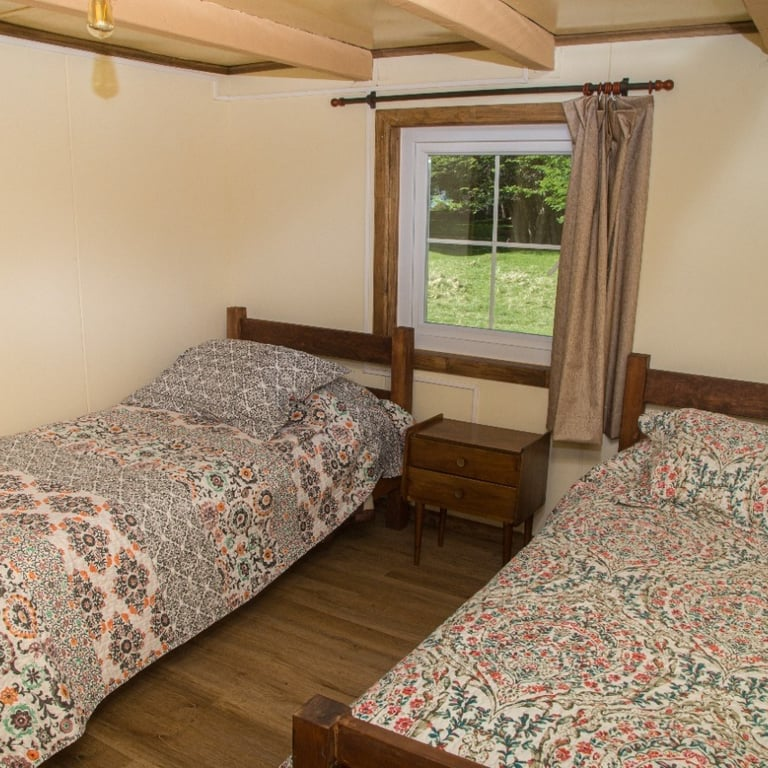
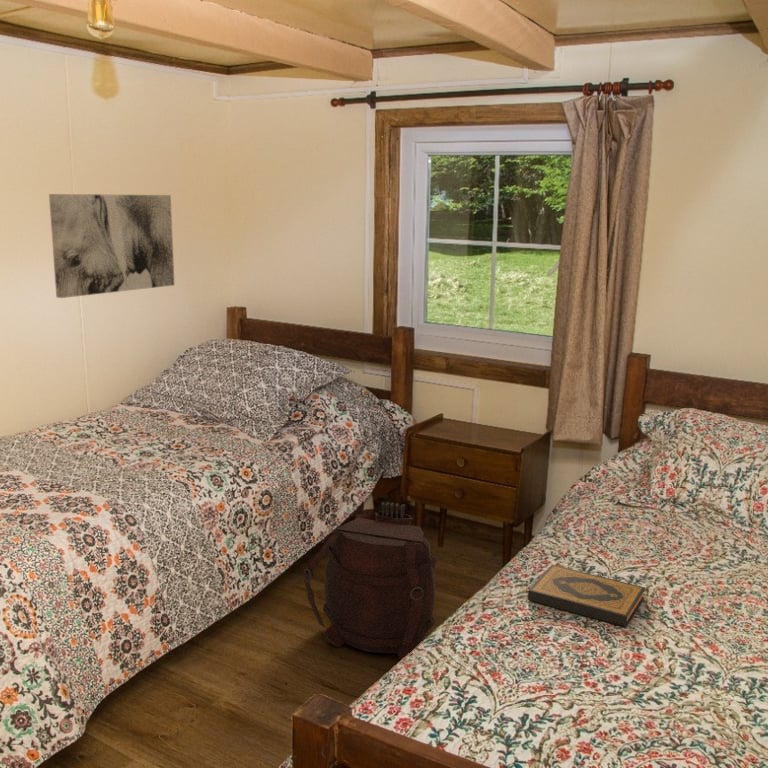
+ hardback book (586, 594)
+ wall art (116, 243)
+ backpack (379, 579)
